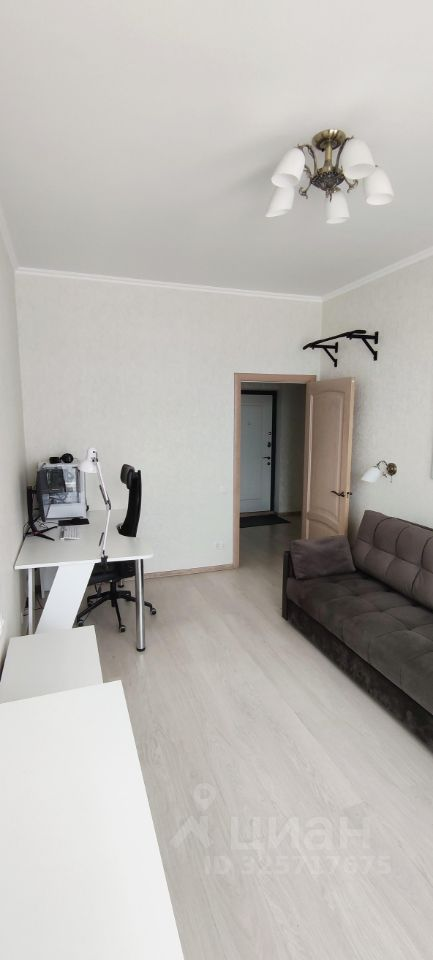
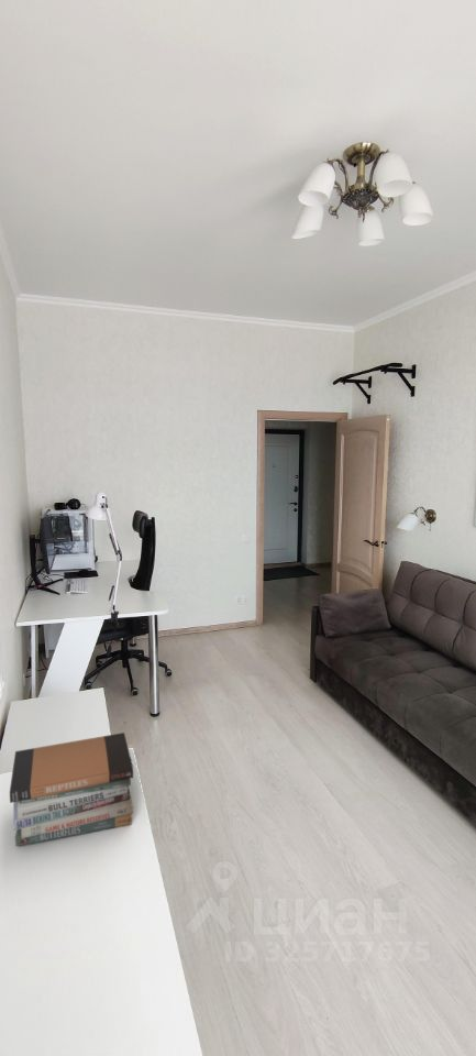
+ book stack (73, 787)
